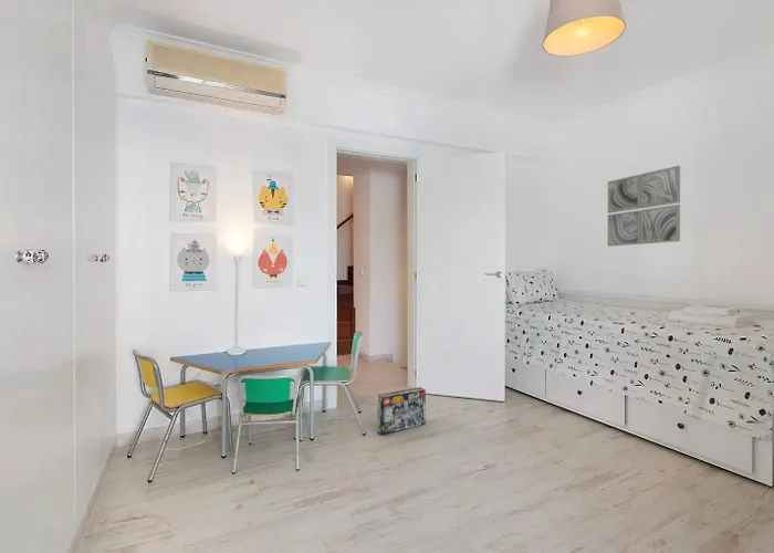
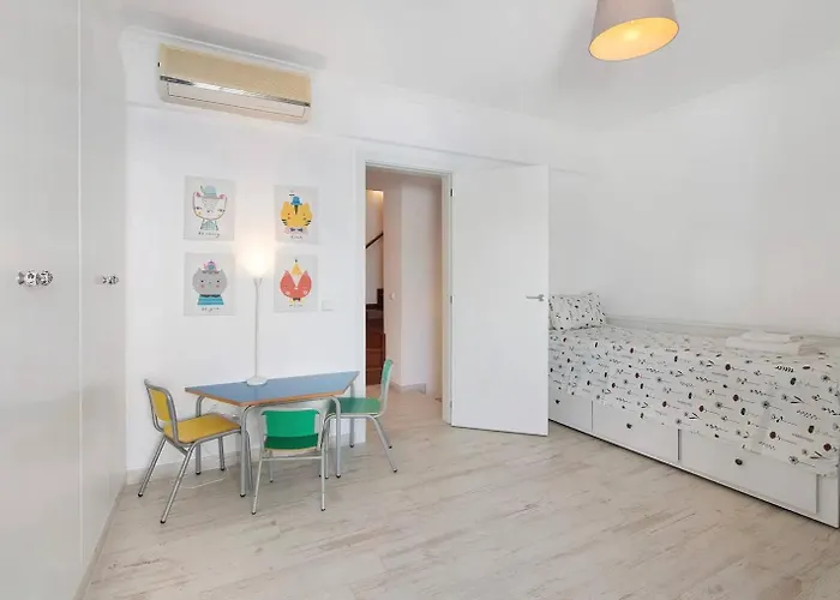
- box (401, 409)
- wall art (640, 208)
